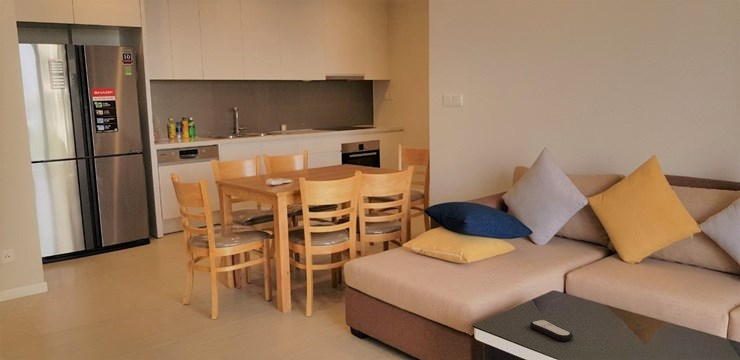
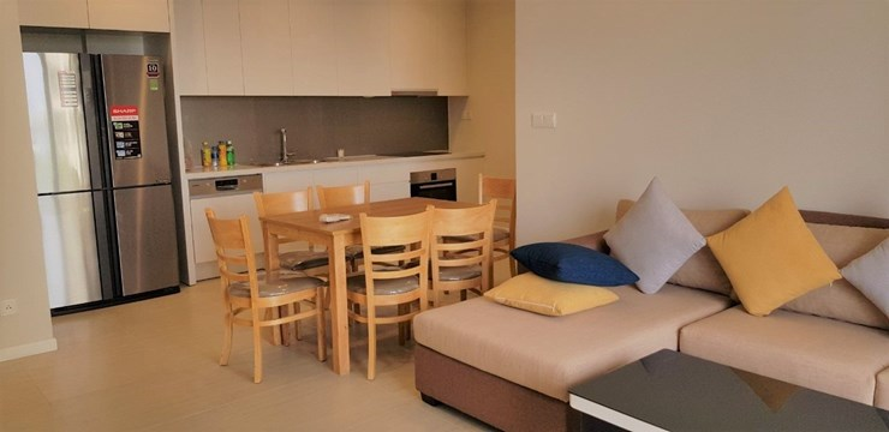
- remote control (551, 329)
